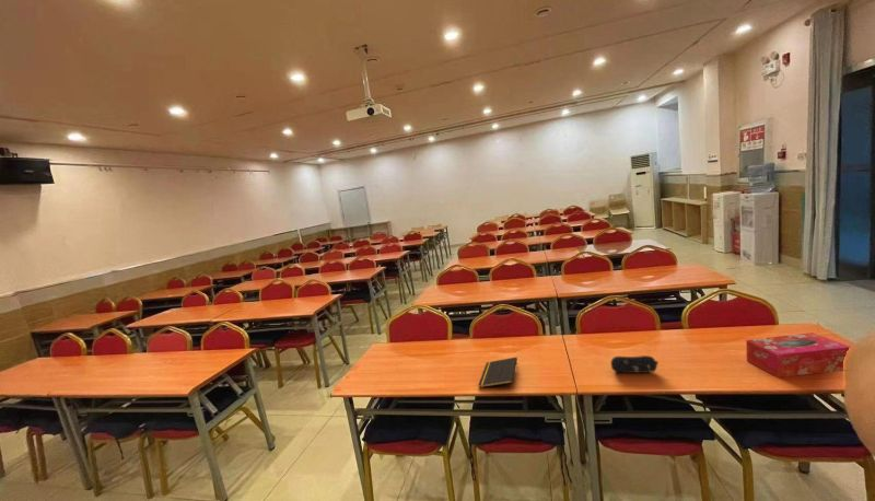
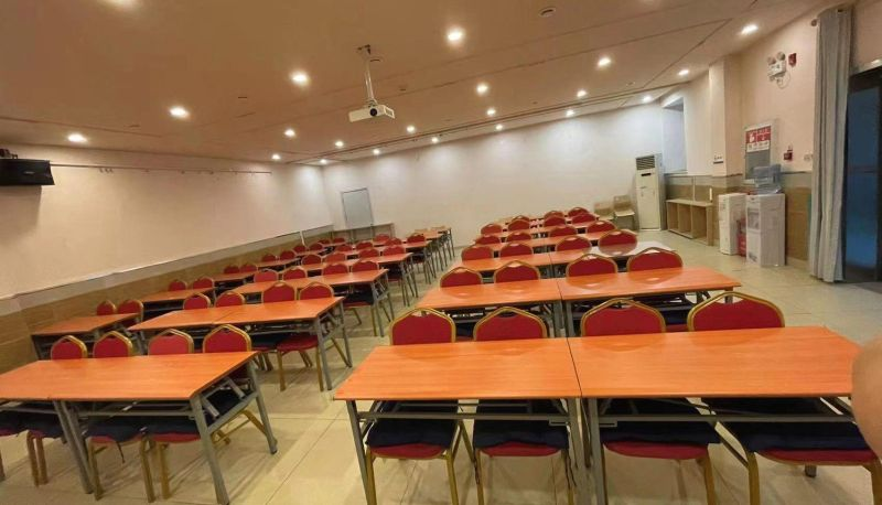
- tissue box (795, 353)
- pencil case (633, 364)
- notepad (498, 371)
